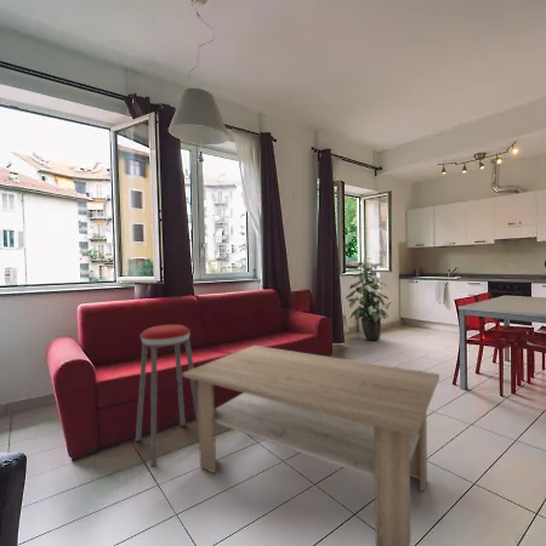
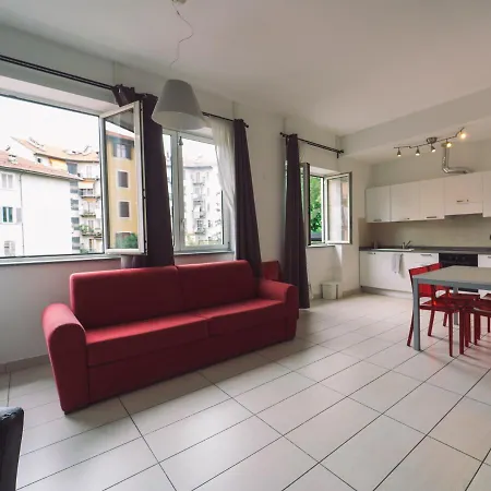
- coffee table (307, 423)
- indoor plant (366, 297)
- music stool (177, 381)
